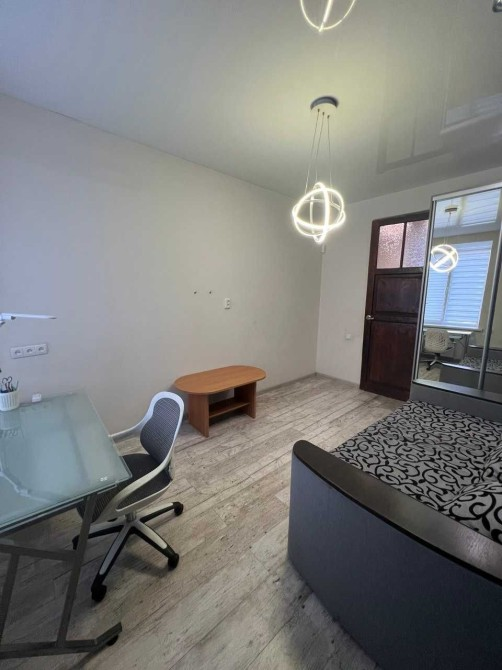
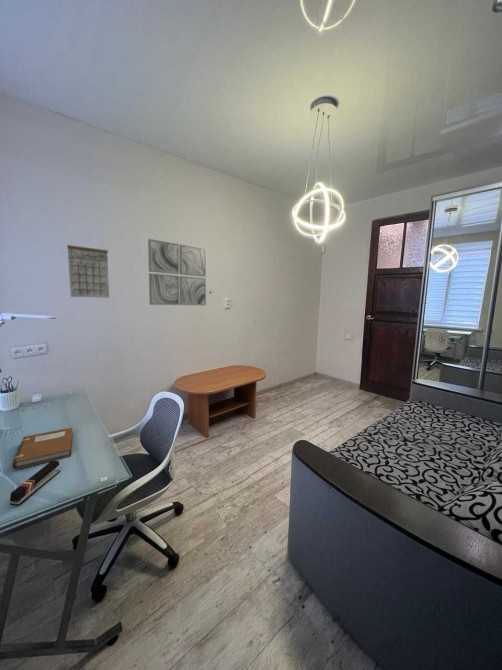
+ stapler (36, 480)
+ notebook (46, 445)
+ calendar (89, 266)
+ wall art (180, 274)
